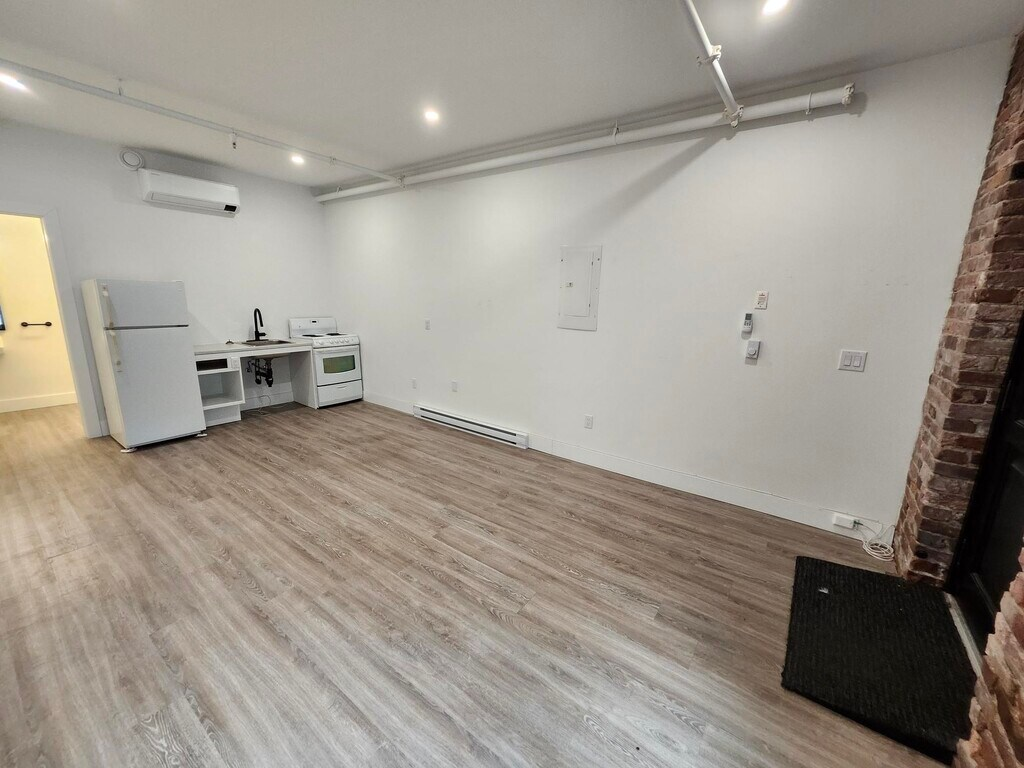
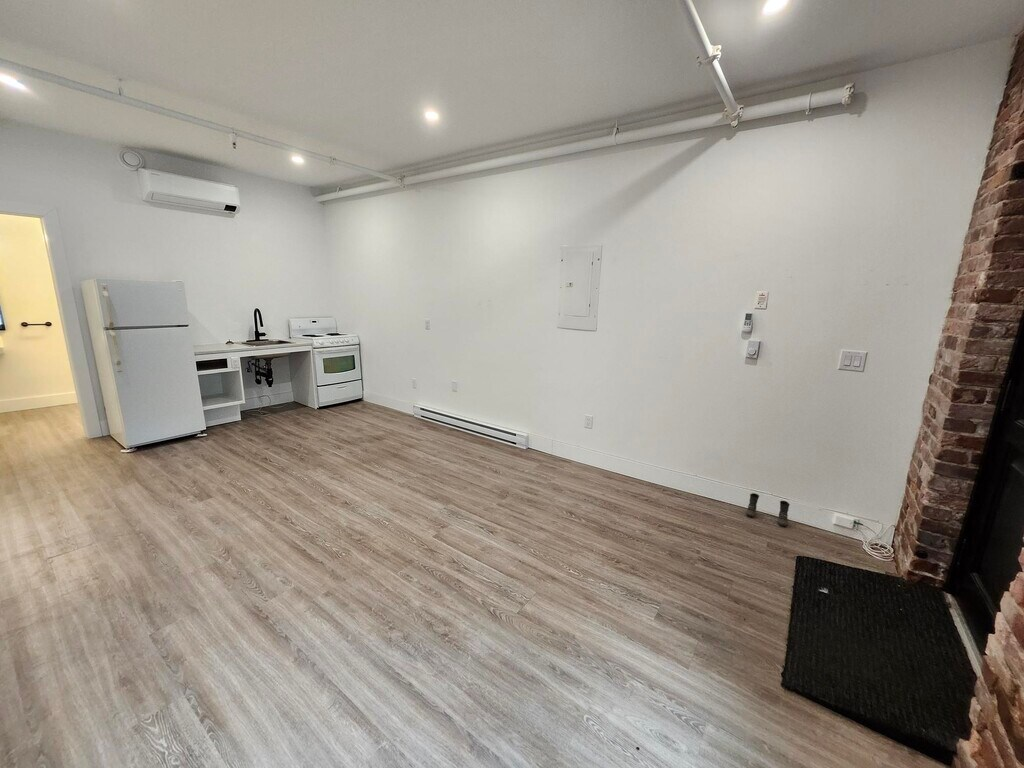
+ boots (756, 506)
